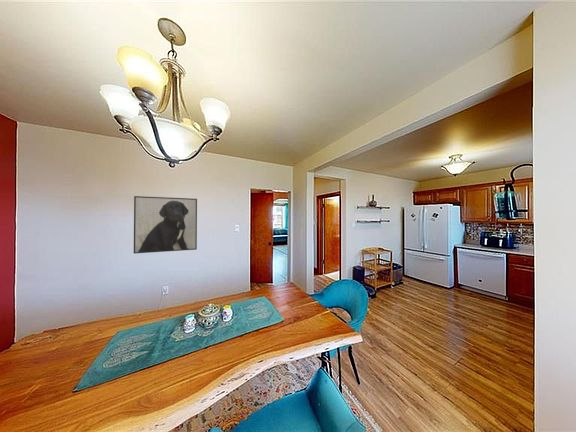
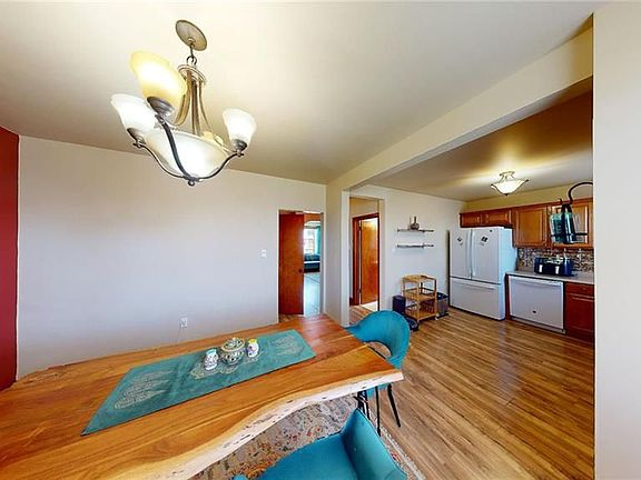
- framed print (167, 224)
